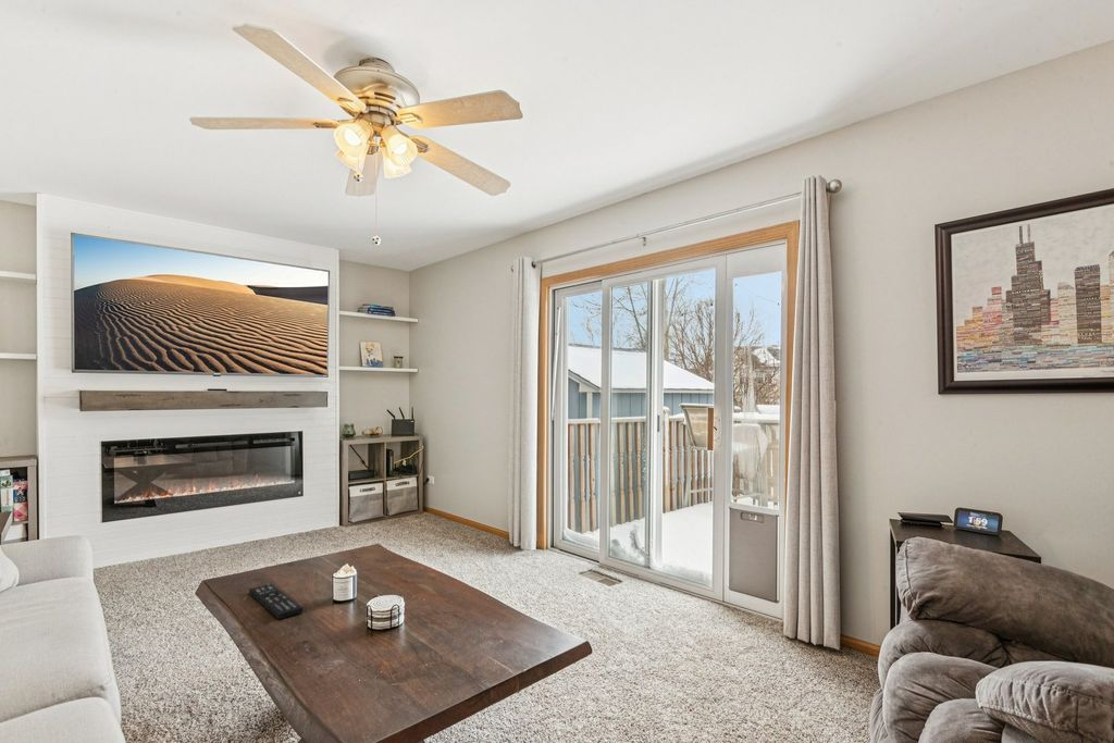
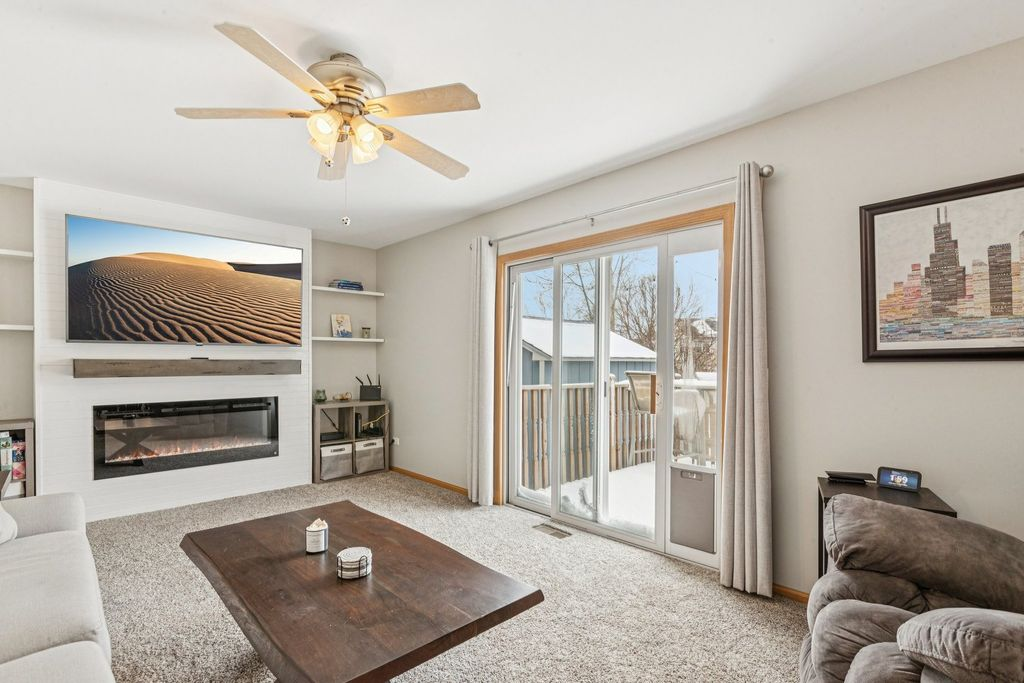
- remote control (274, 599)
